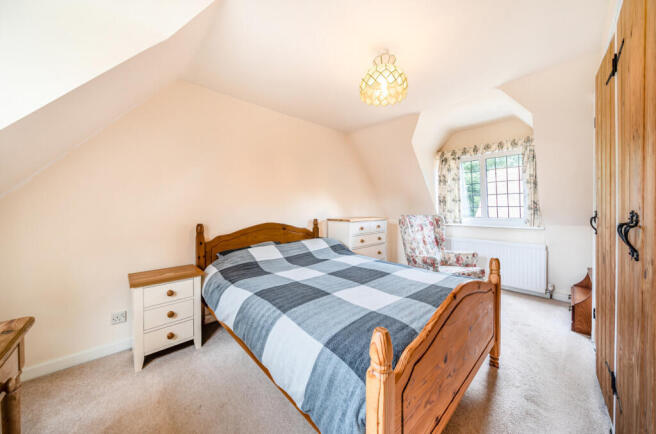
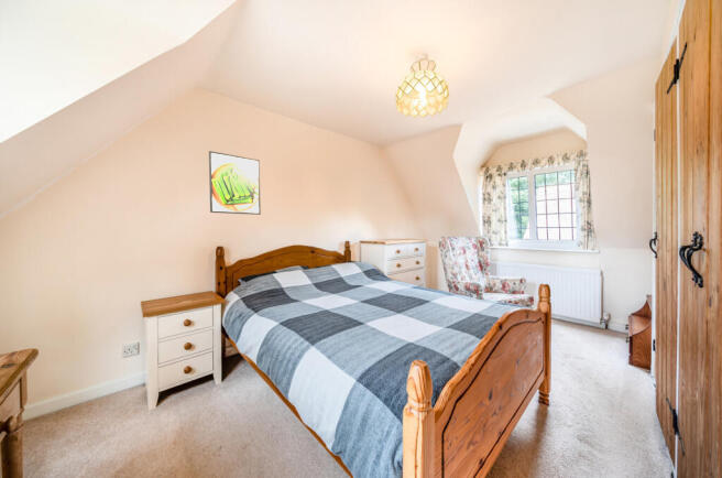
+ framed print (236, 184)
